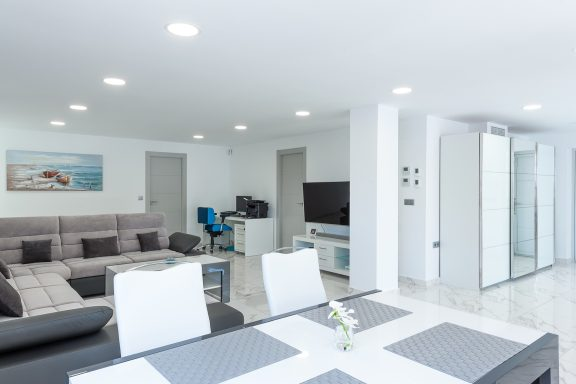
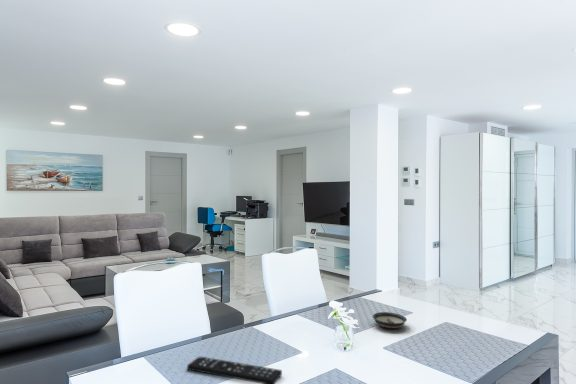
+ saucer (389, 321)
+ remote control (233, 369)
